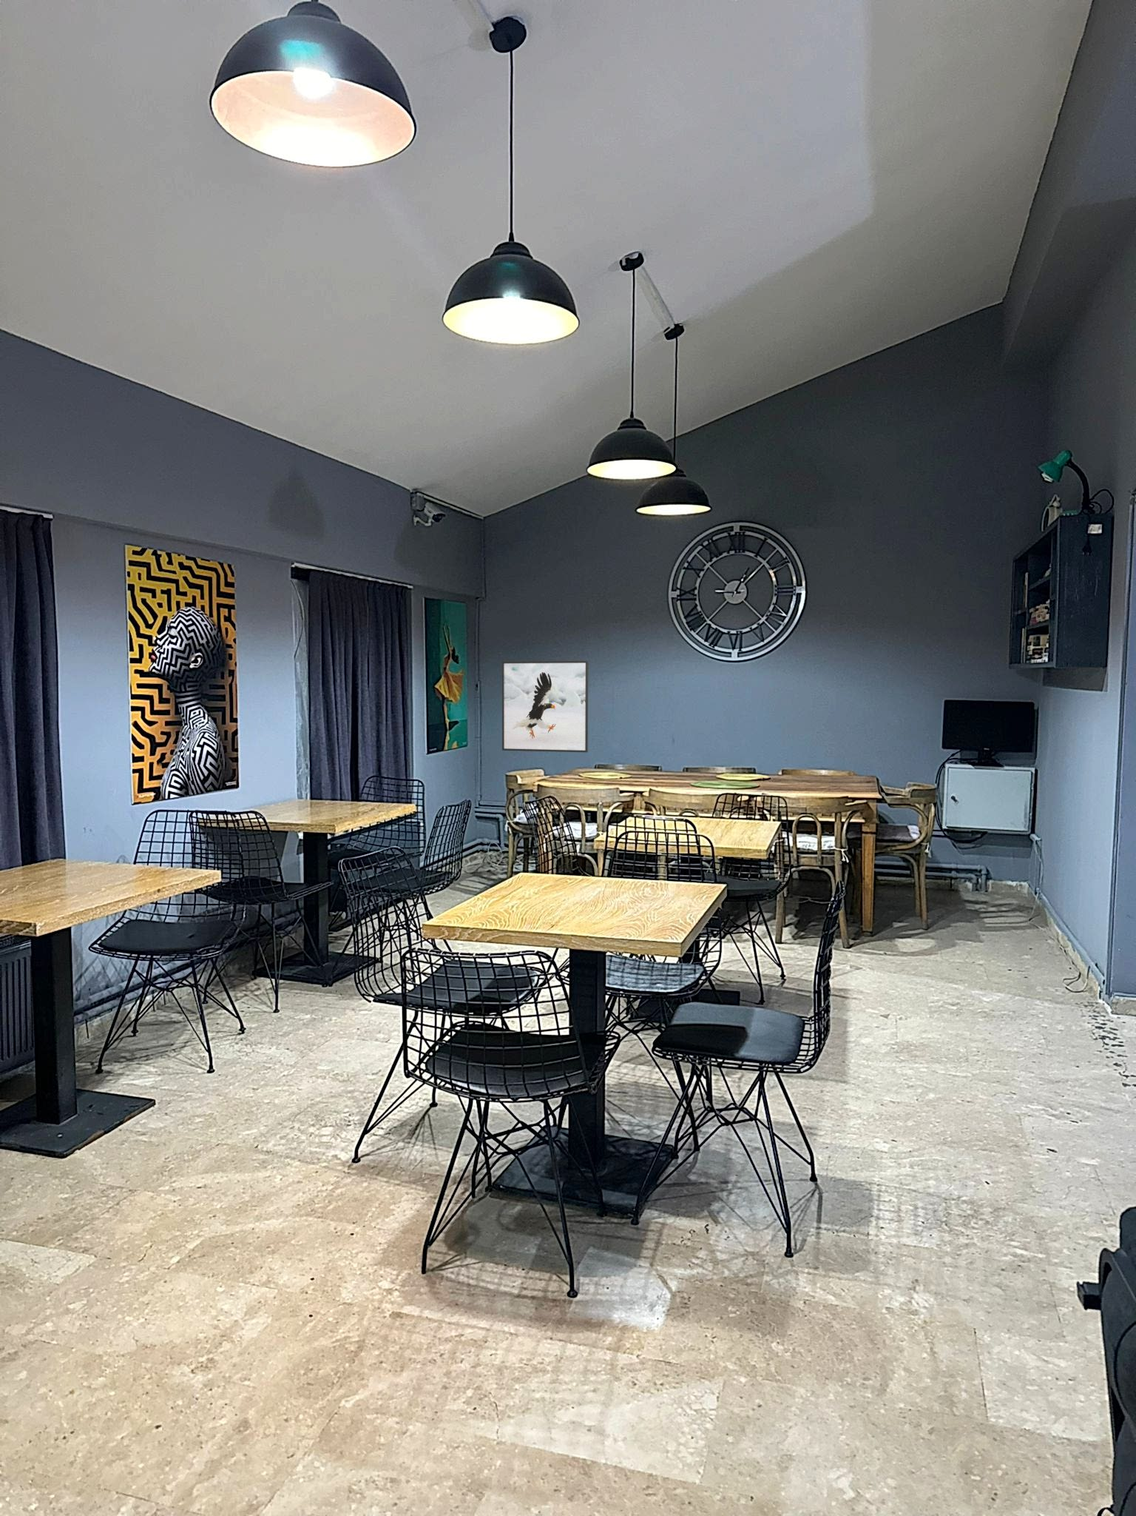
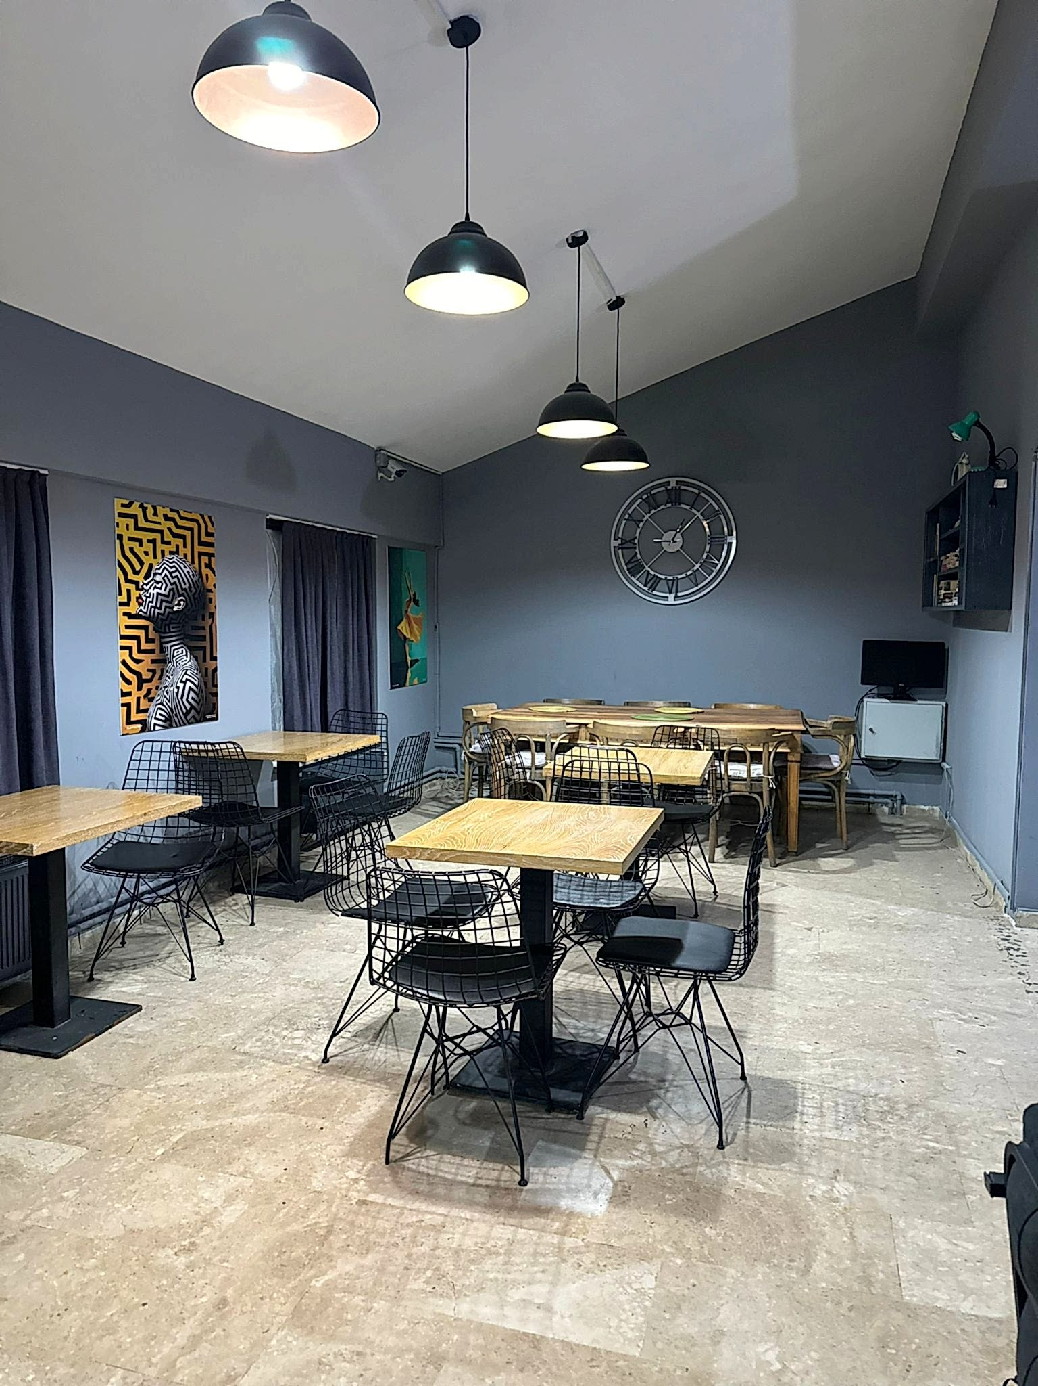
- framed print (544, 707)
